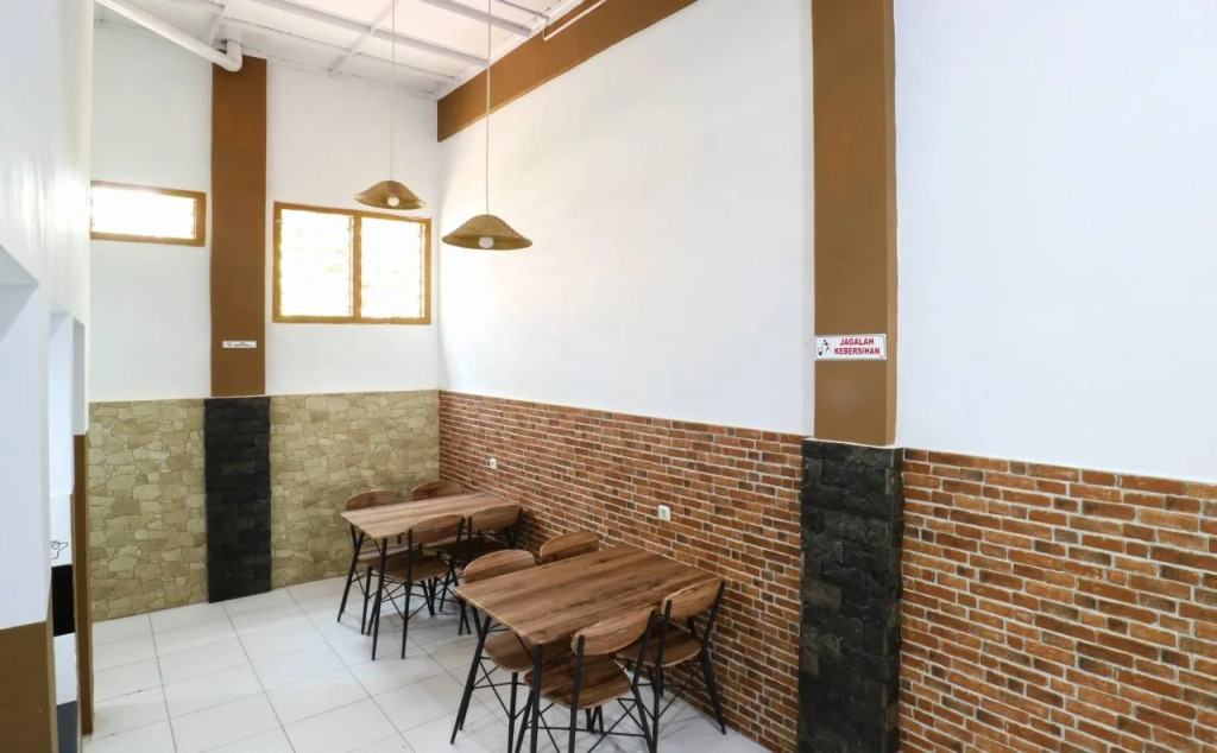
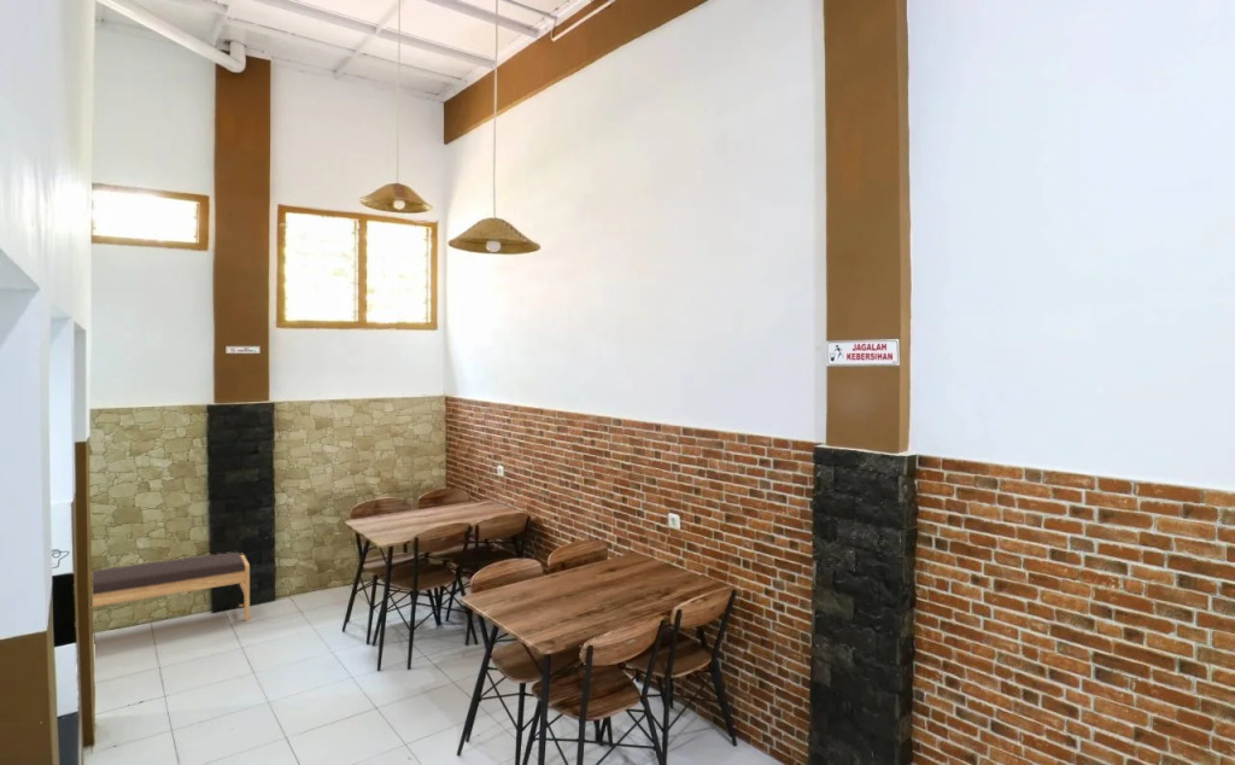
+ bench (156, 596)
